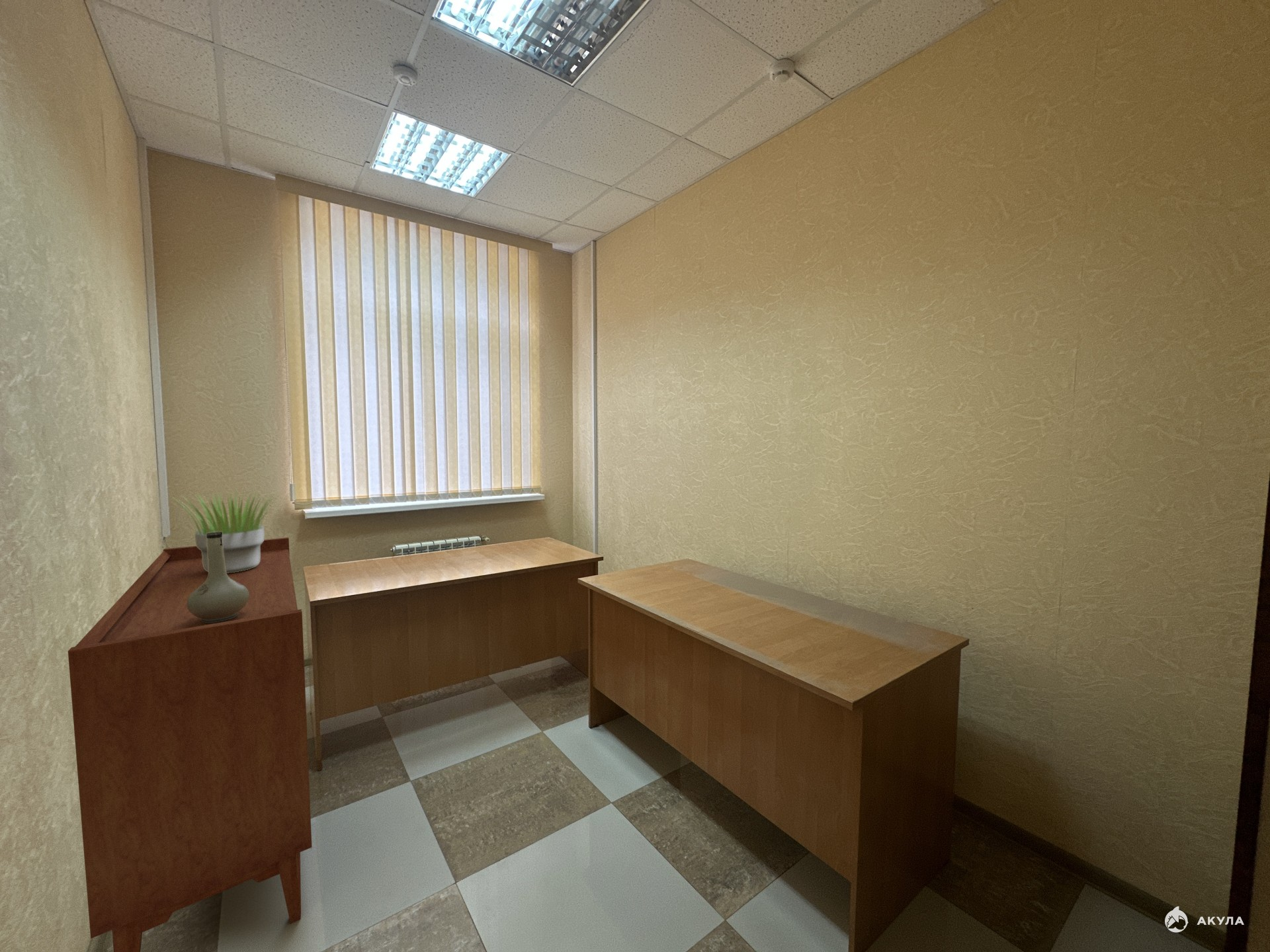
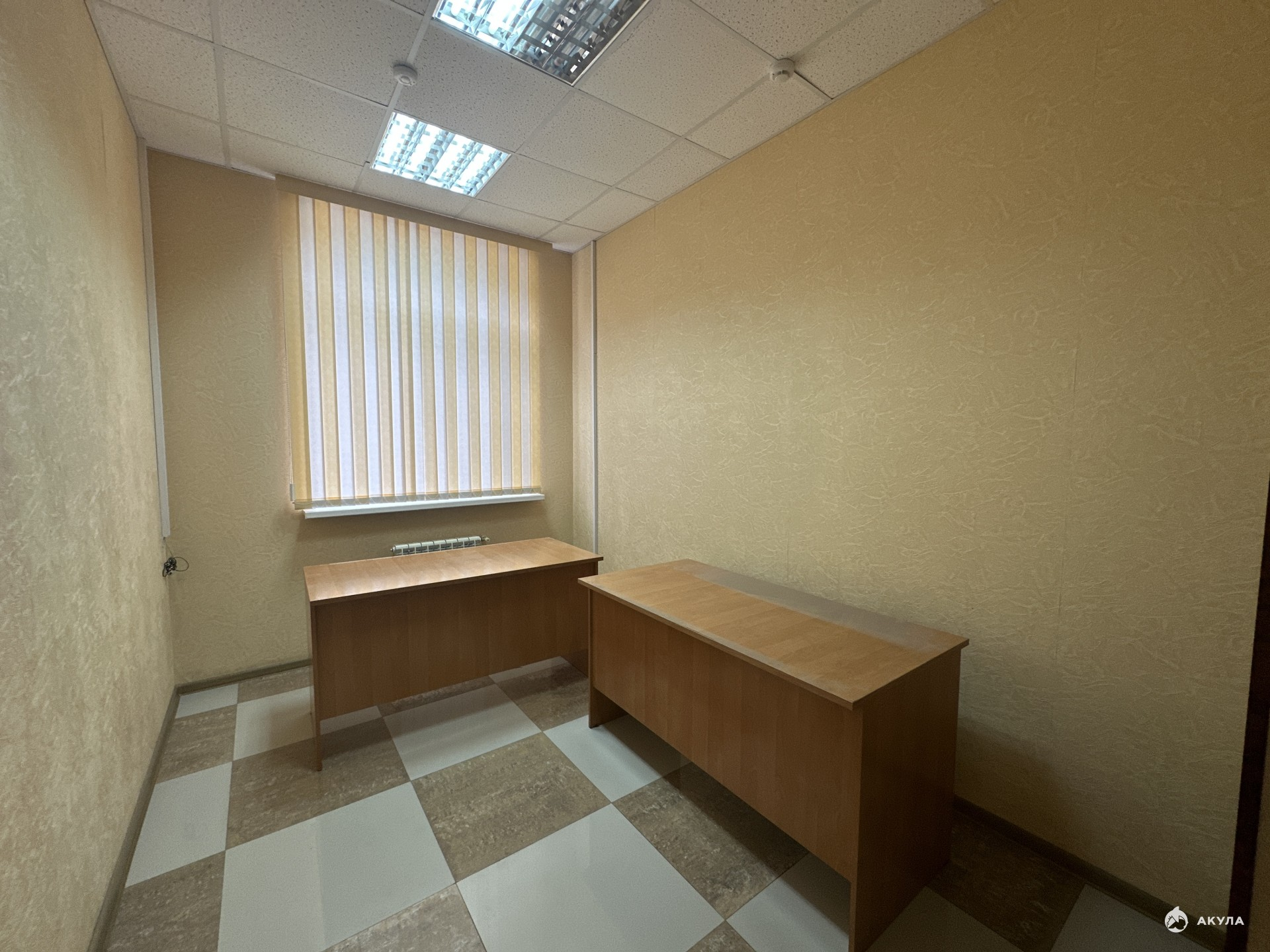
- vase (218, 575)
- potted plant (232, 531)
- sideboard (225, 699)
